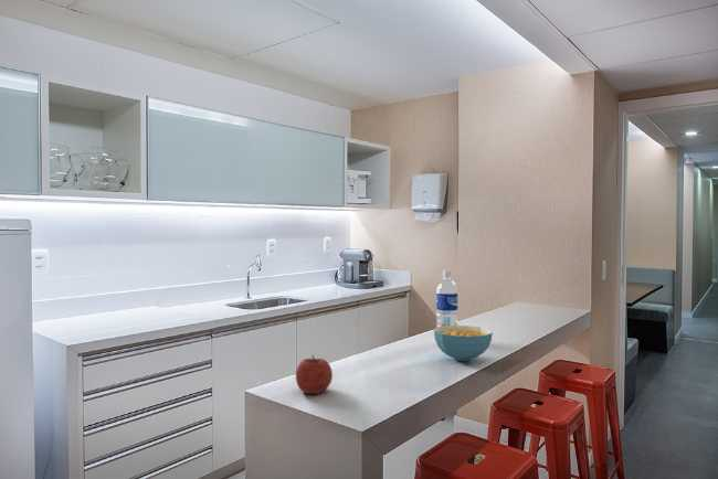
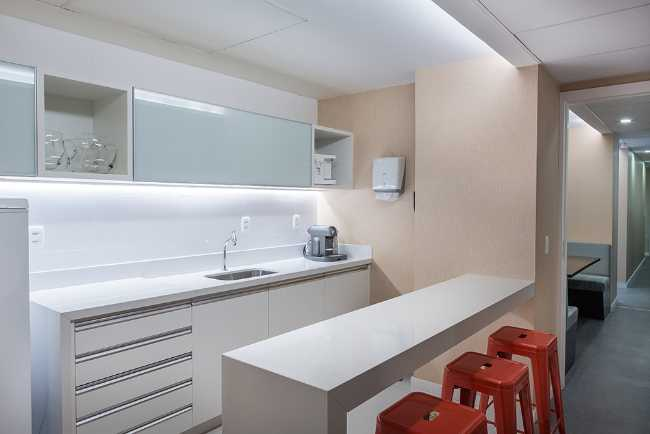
- cereal bowl (462, 344)
- water bottle (446, 306)
- fruit (313, 372)
